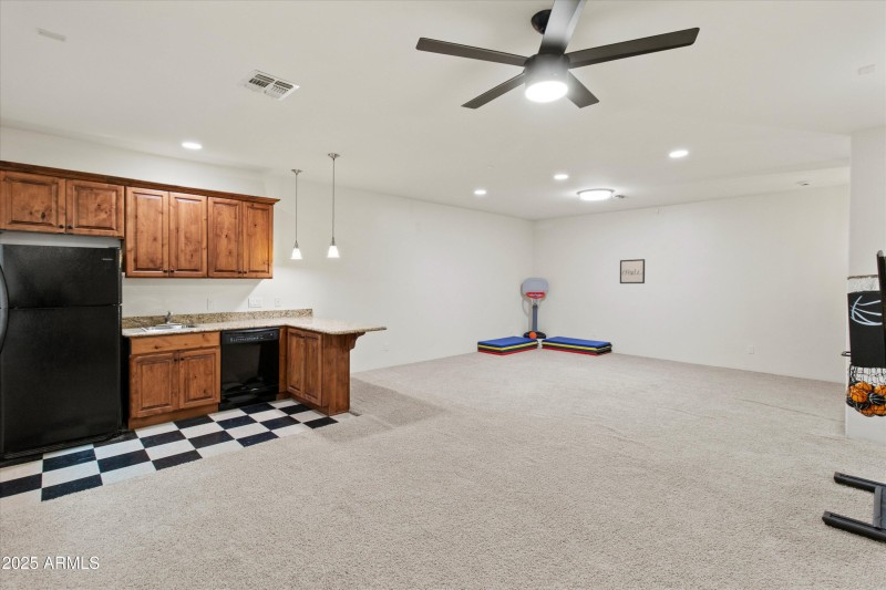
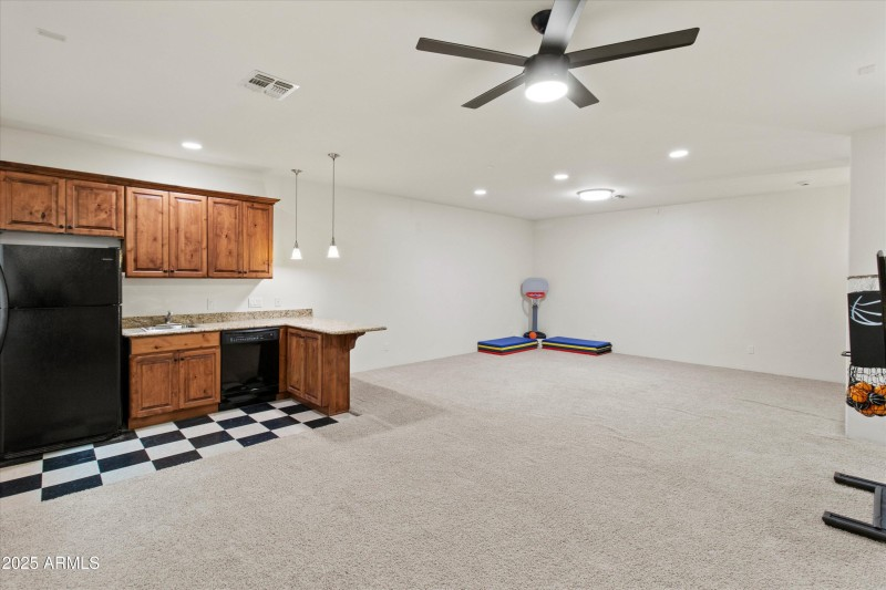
- wall art (631, 271)
